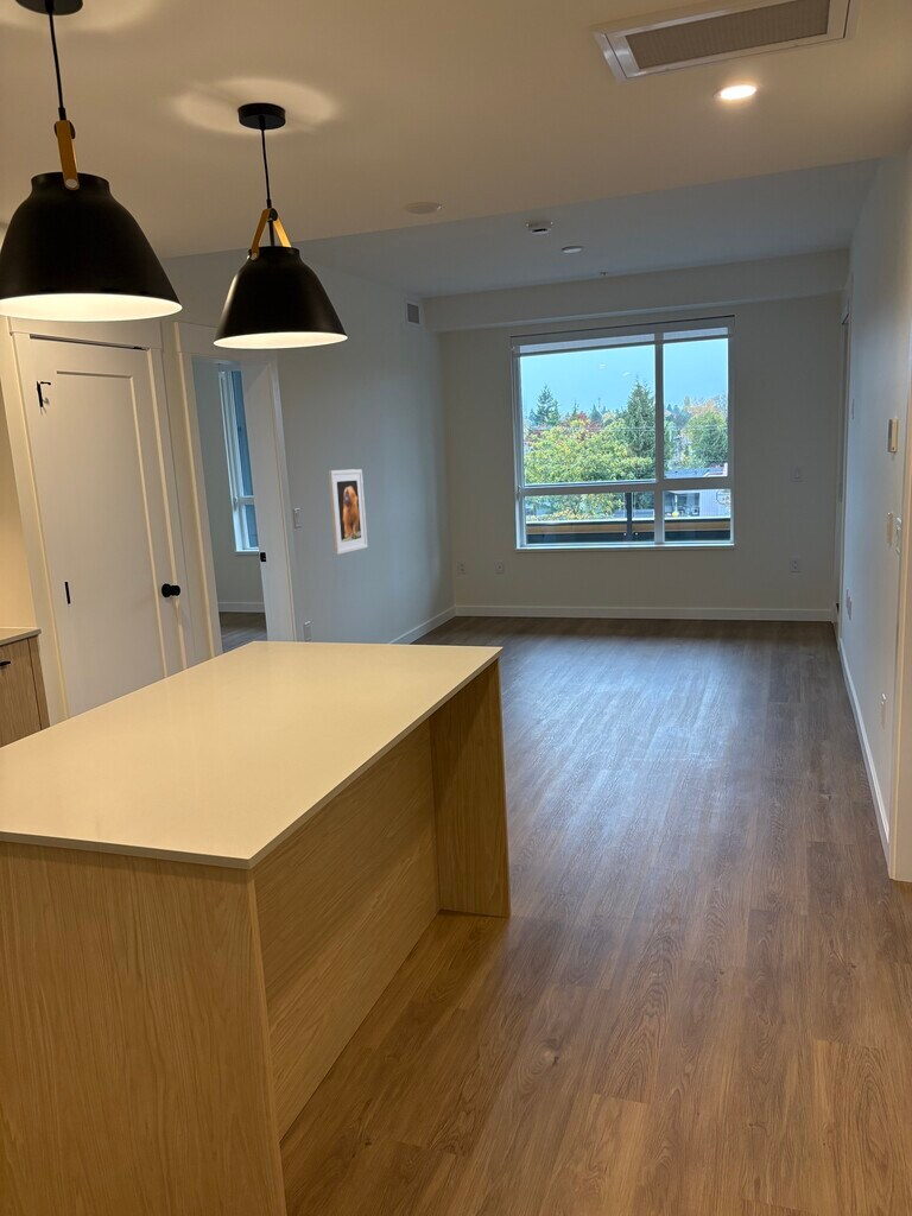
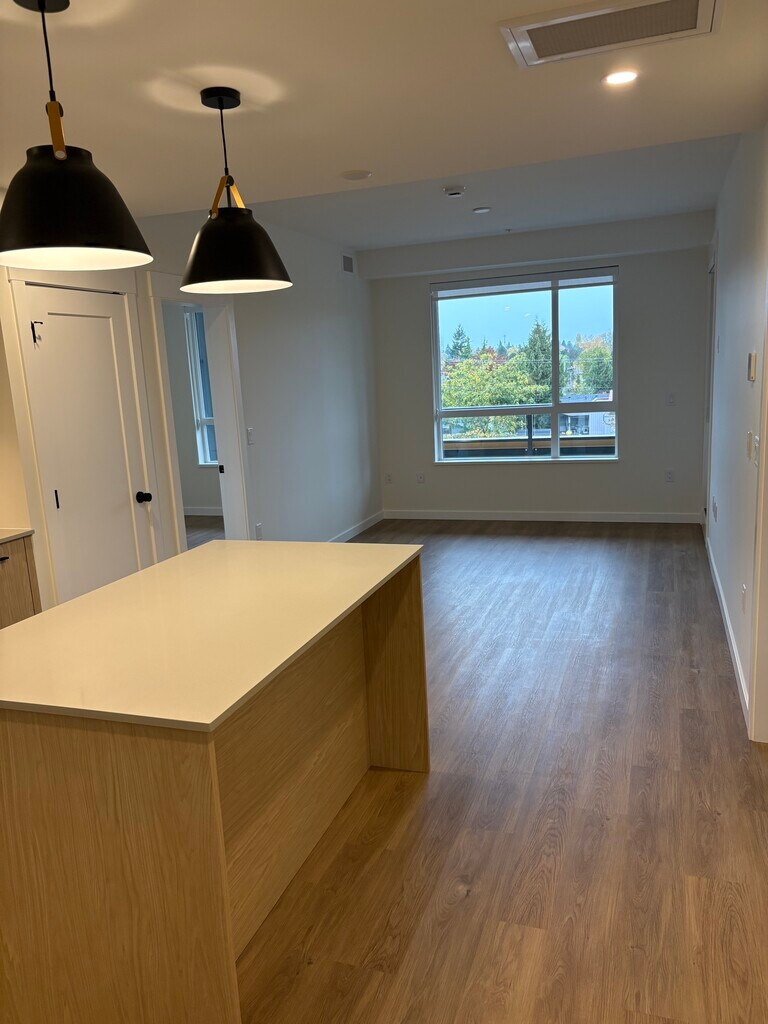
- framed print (348, 511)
